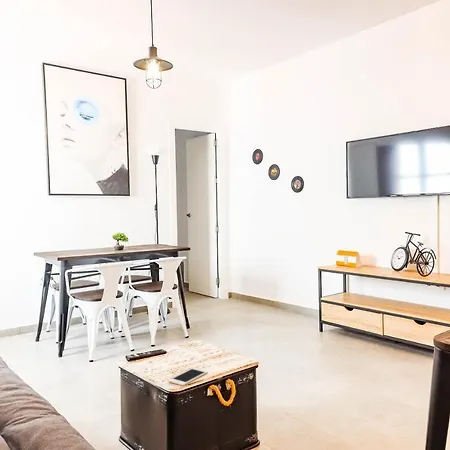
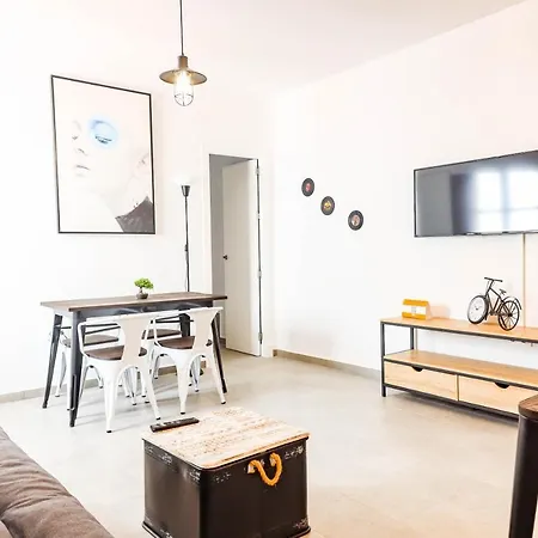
- cell phone (188, 376)
